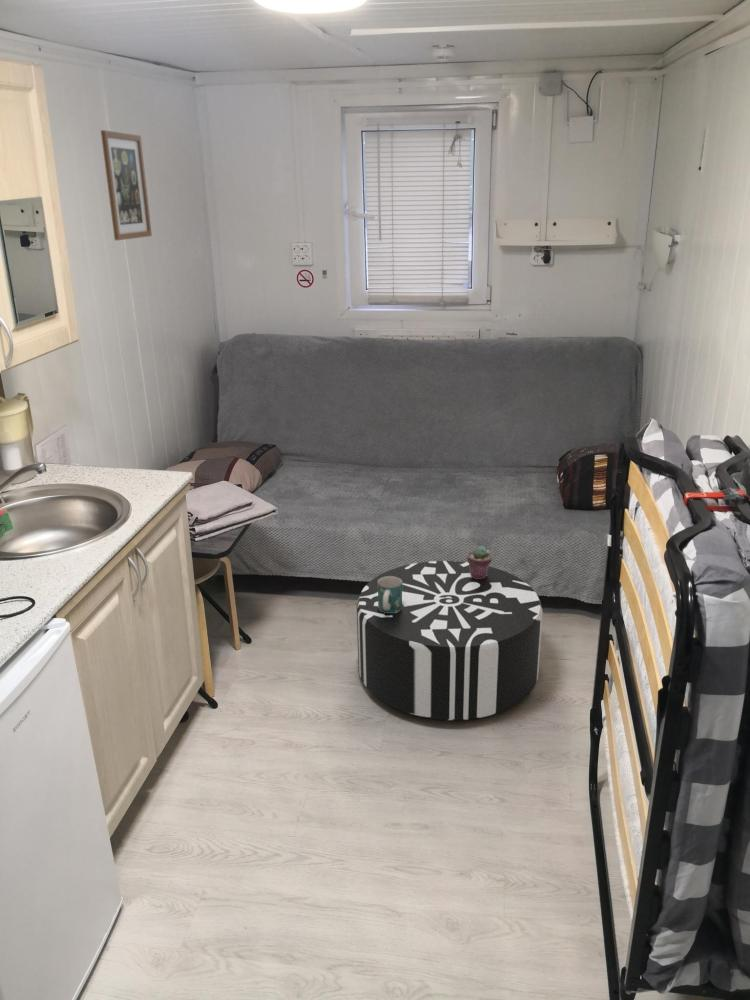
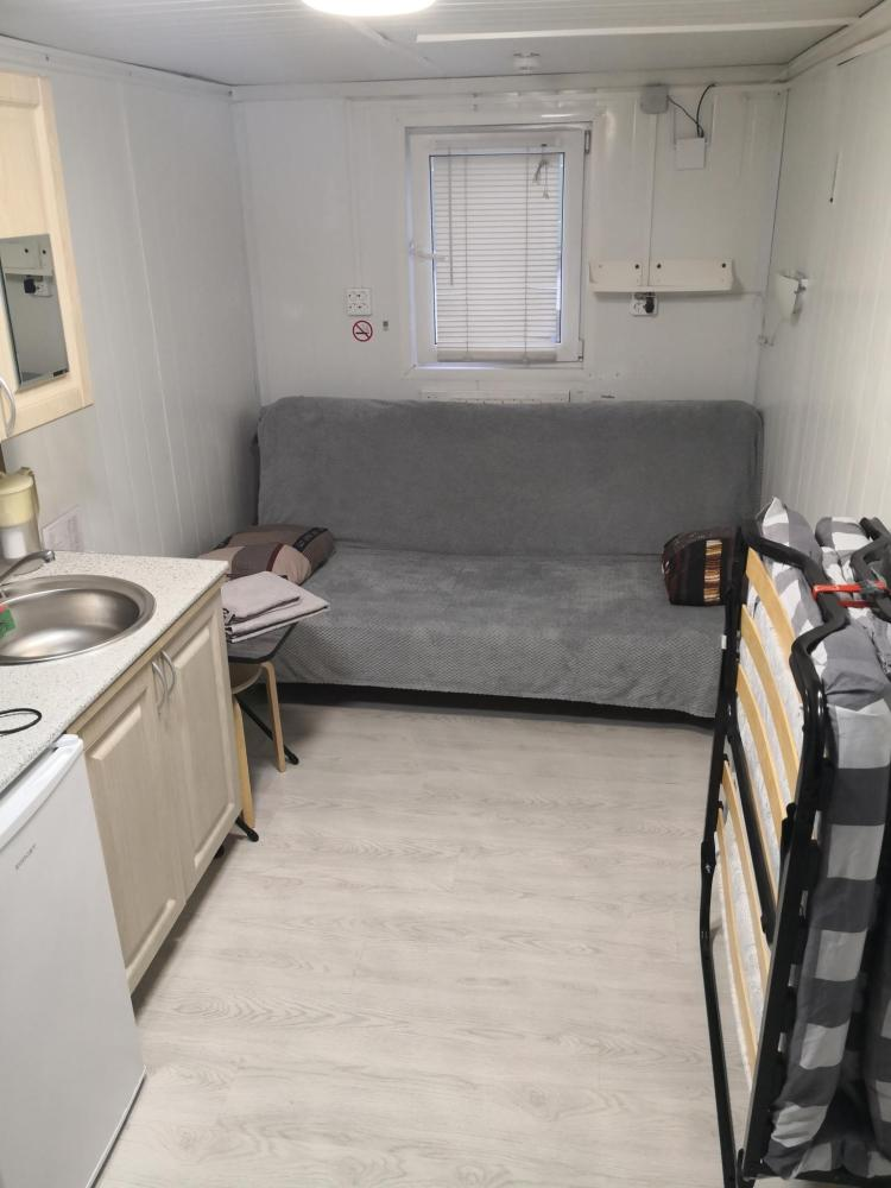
- mug (388, 596)
- pouf (448, 634)
- wall art (128, 186)
- potted succulent (479, 560)
